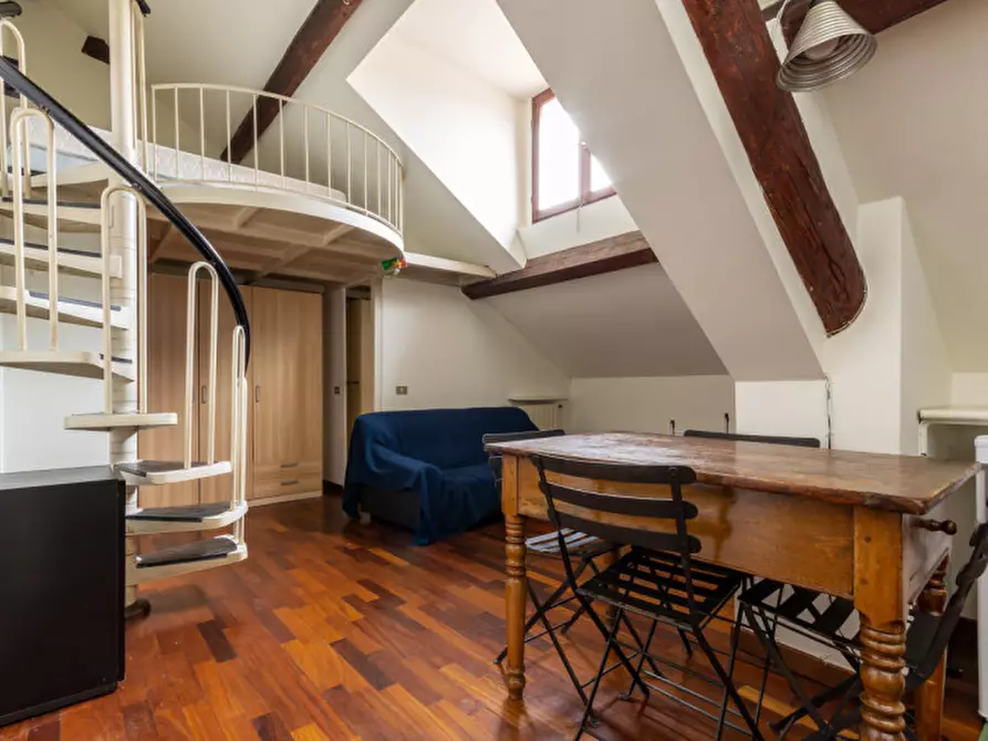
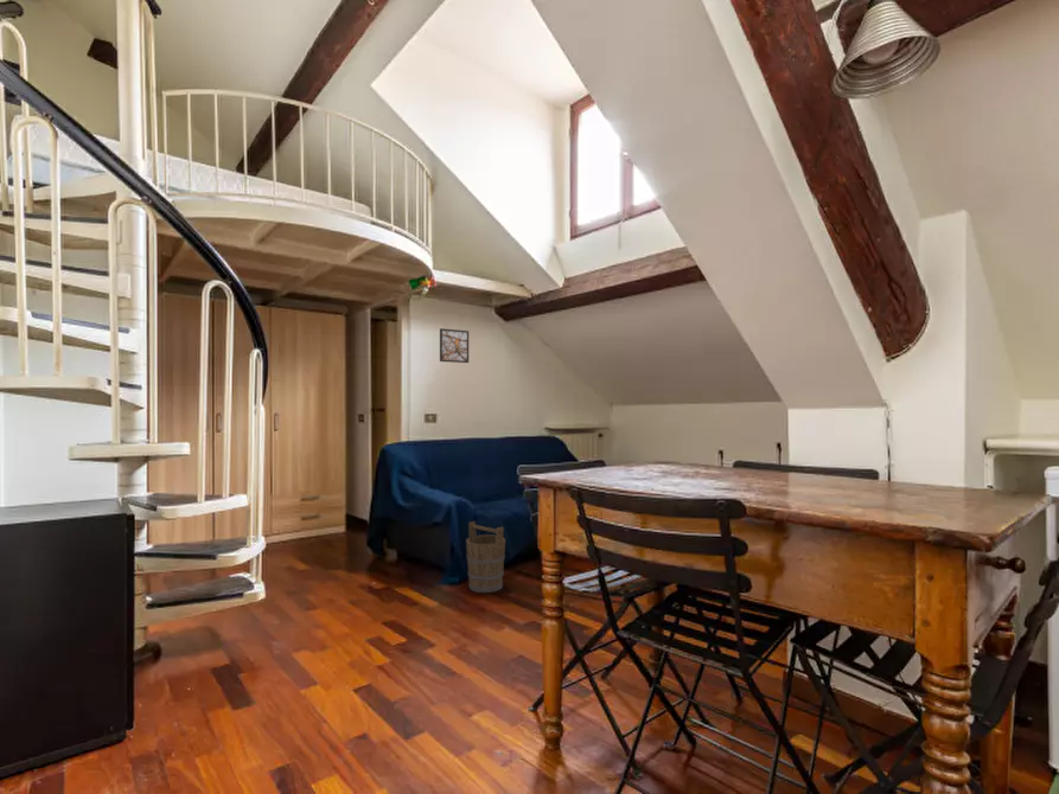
+ bucket (485, 556)
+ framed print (454, 345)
